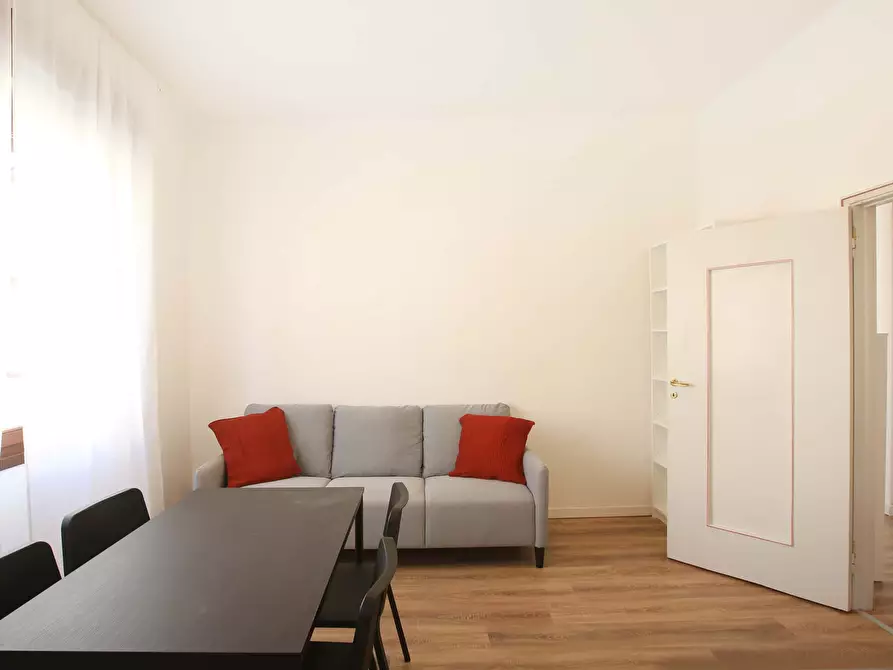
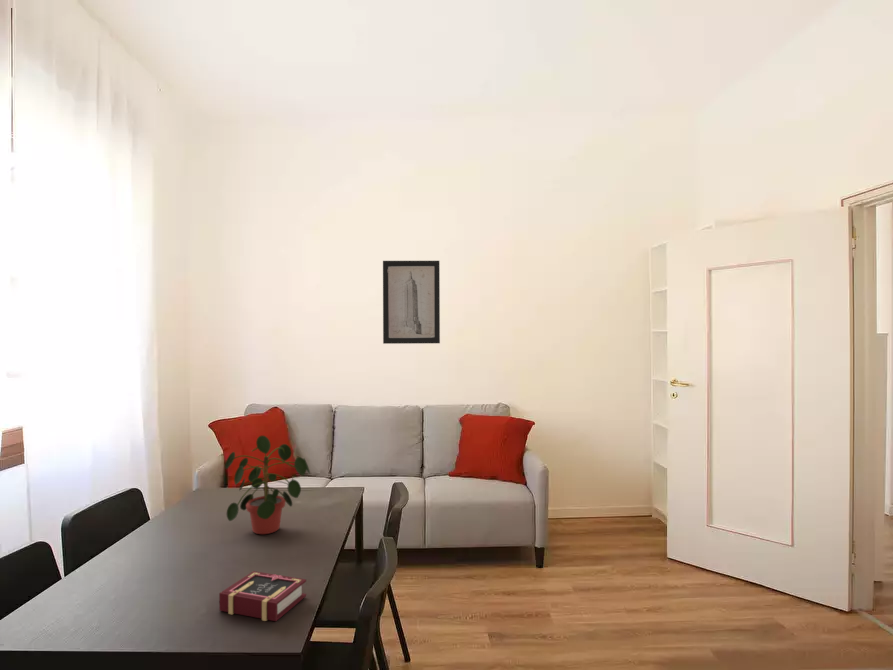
+ book (263, 594)
+ potted plant (269, 480)
+ wall art (411, 302)
